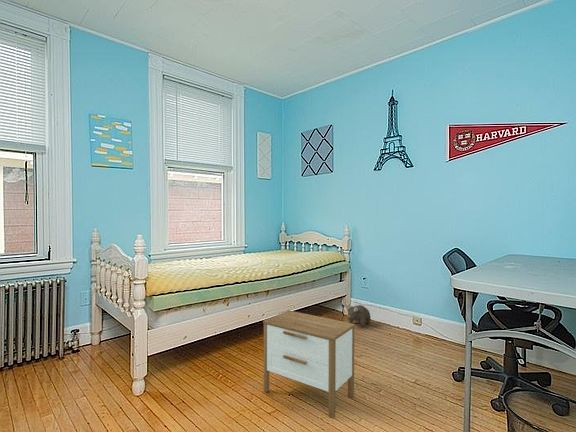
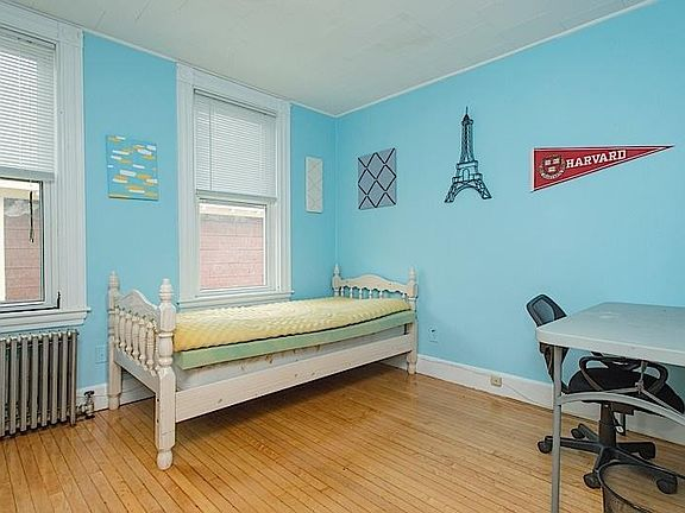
- nightstand (307, 358)
- plush toy (358, 314)
